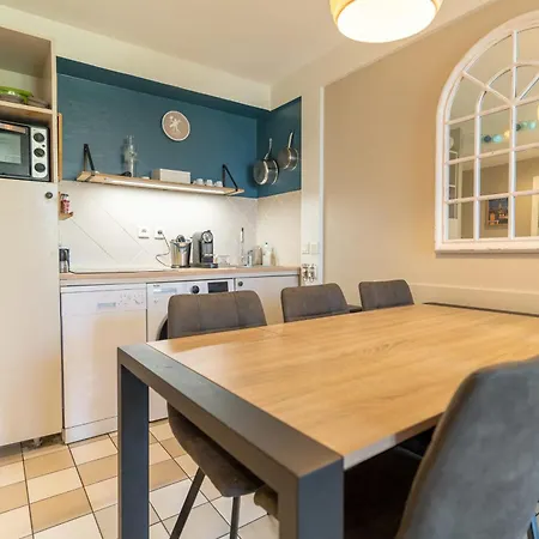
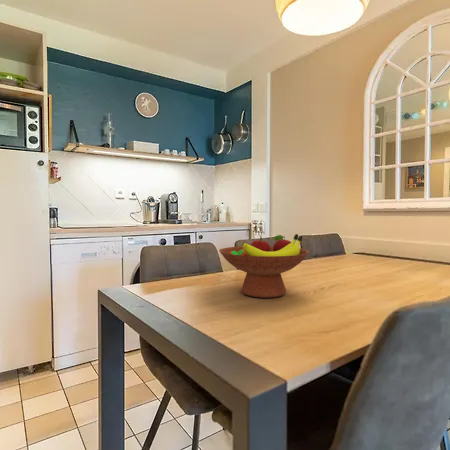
+ fruit bowl (263, 263)
